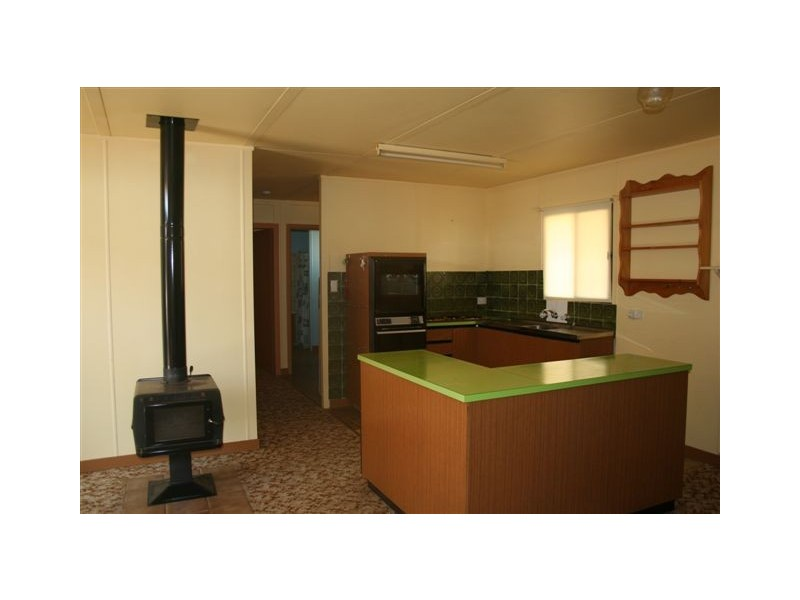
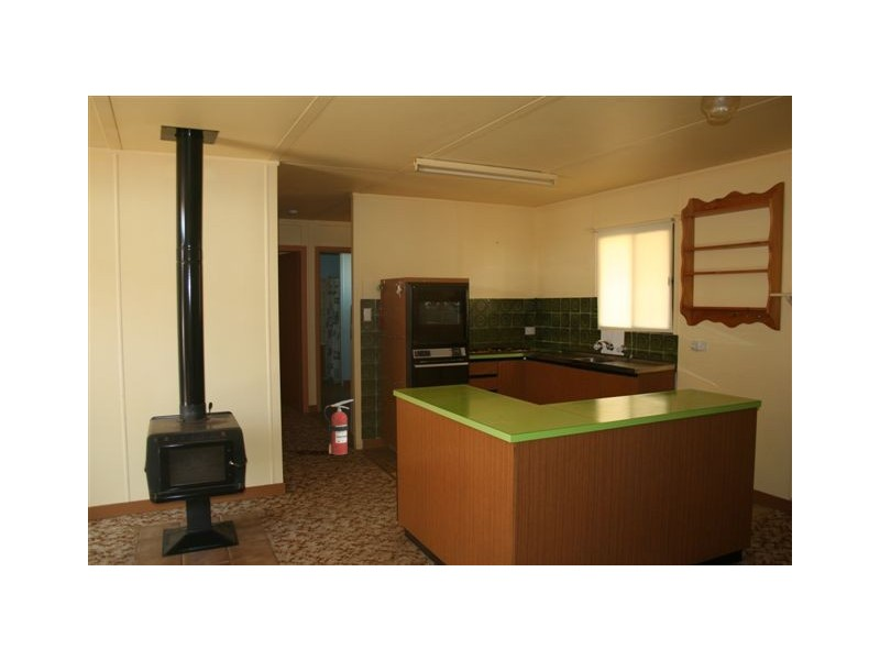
+ fire extinguisher (339, 427)
